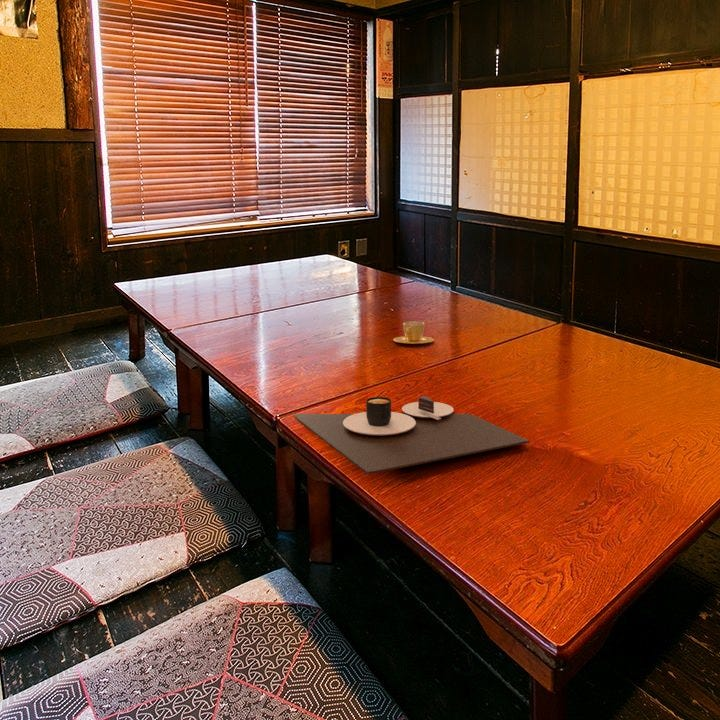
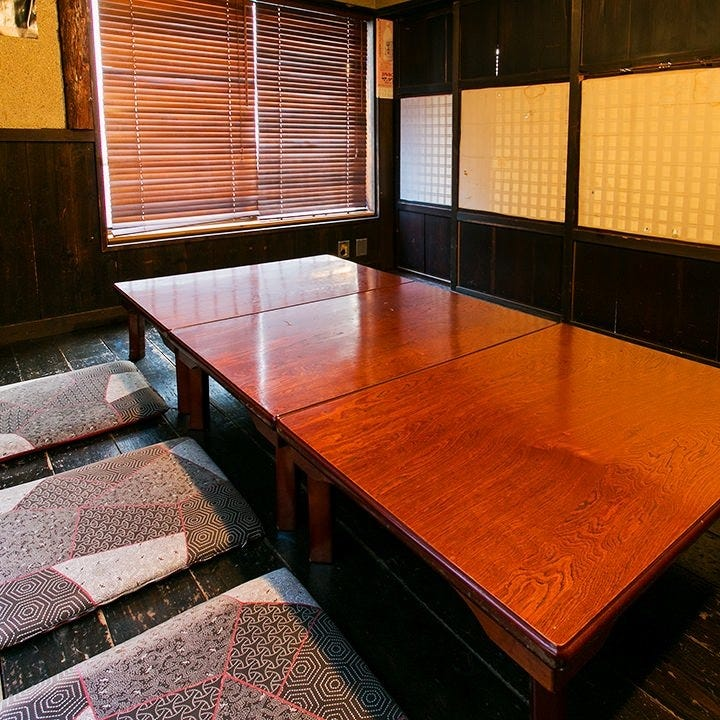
- cup (413, 332)
- place mat (394, 412)
